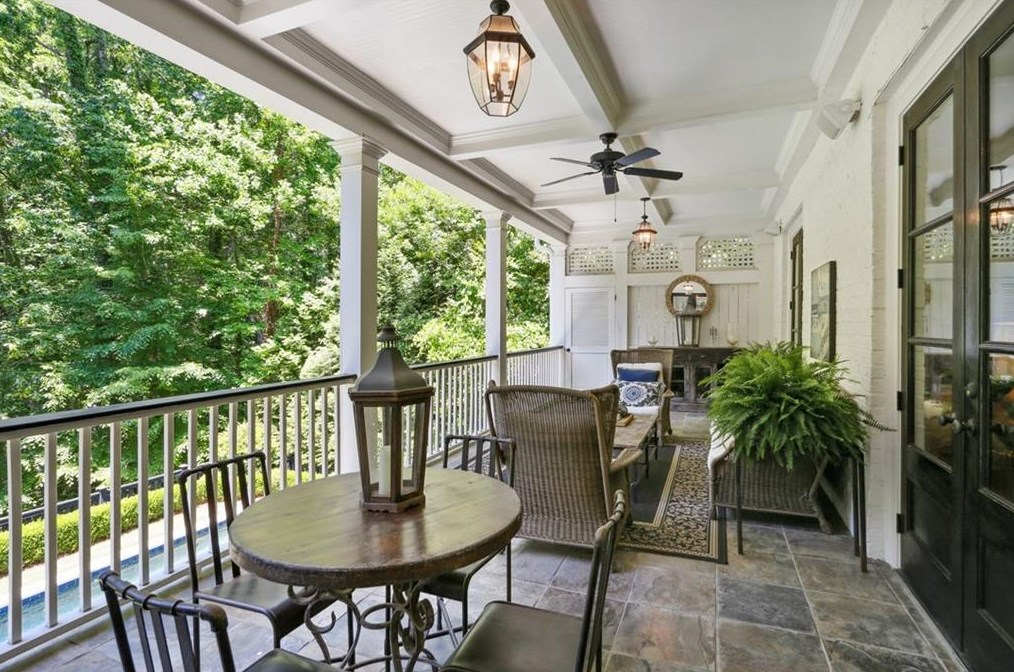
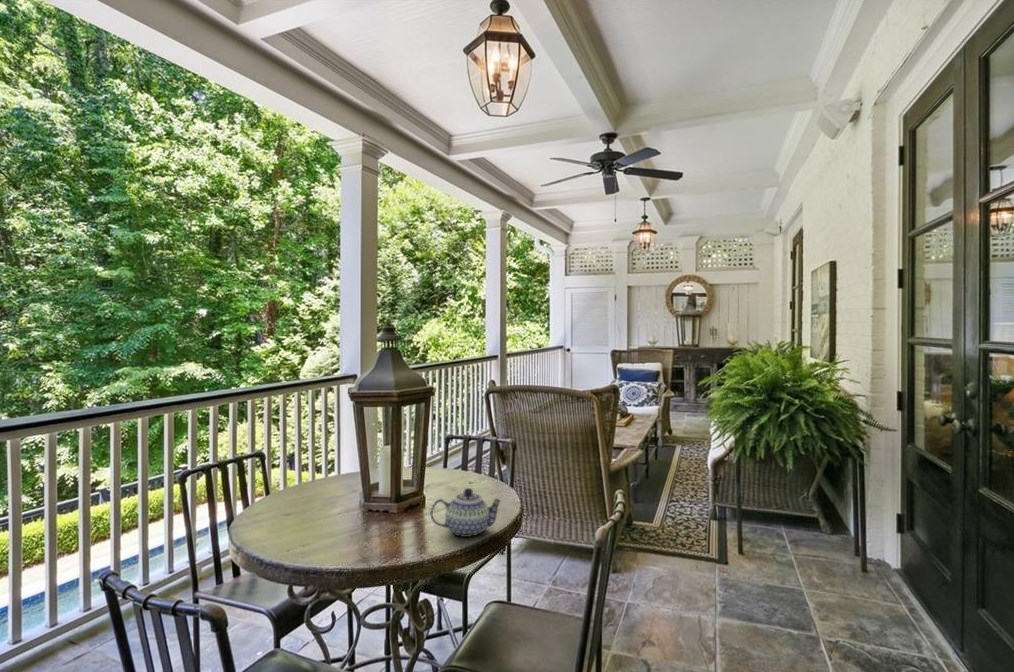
+ teapot (466, 509)
